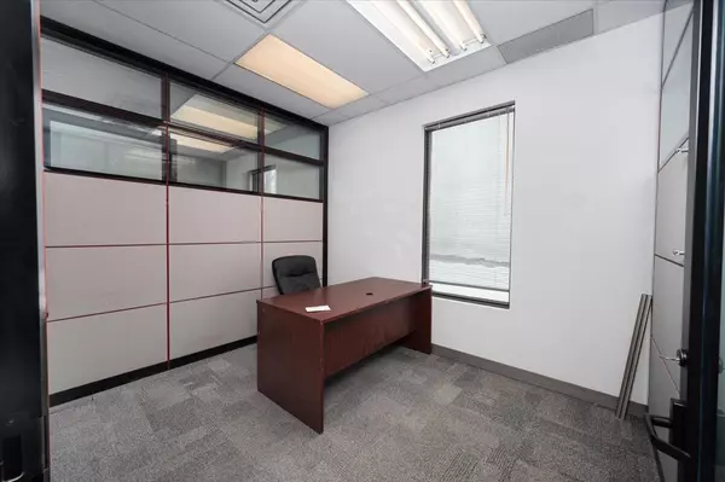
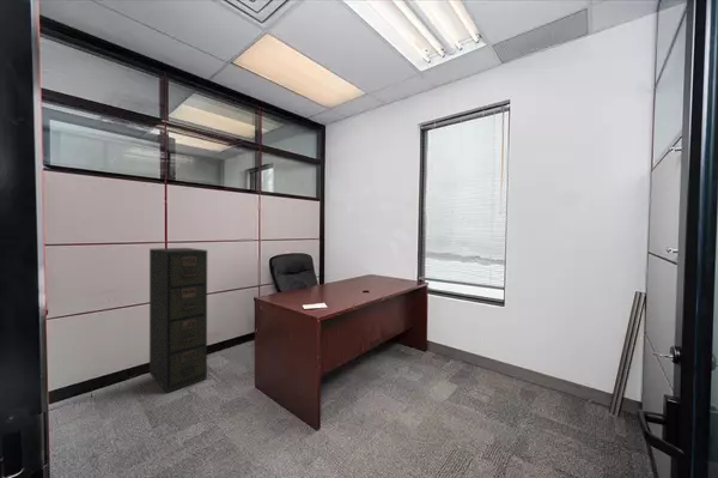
+ filing cabinet (178, 313)
